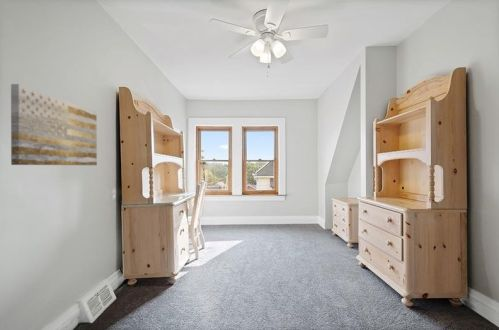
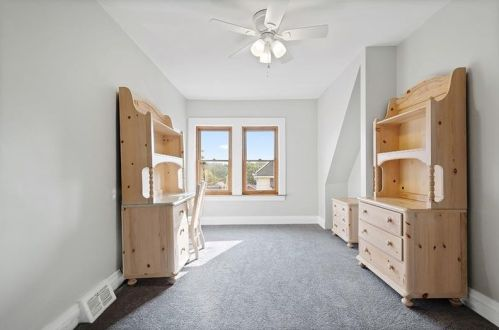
- wall art (62, 132)
